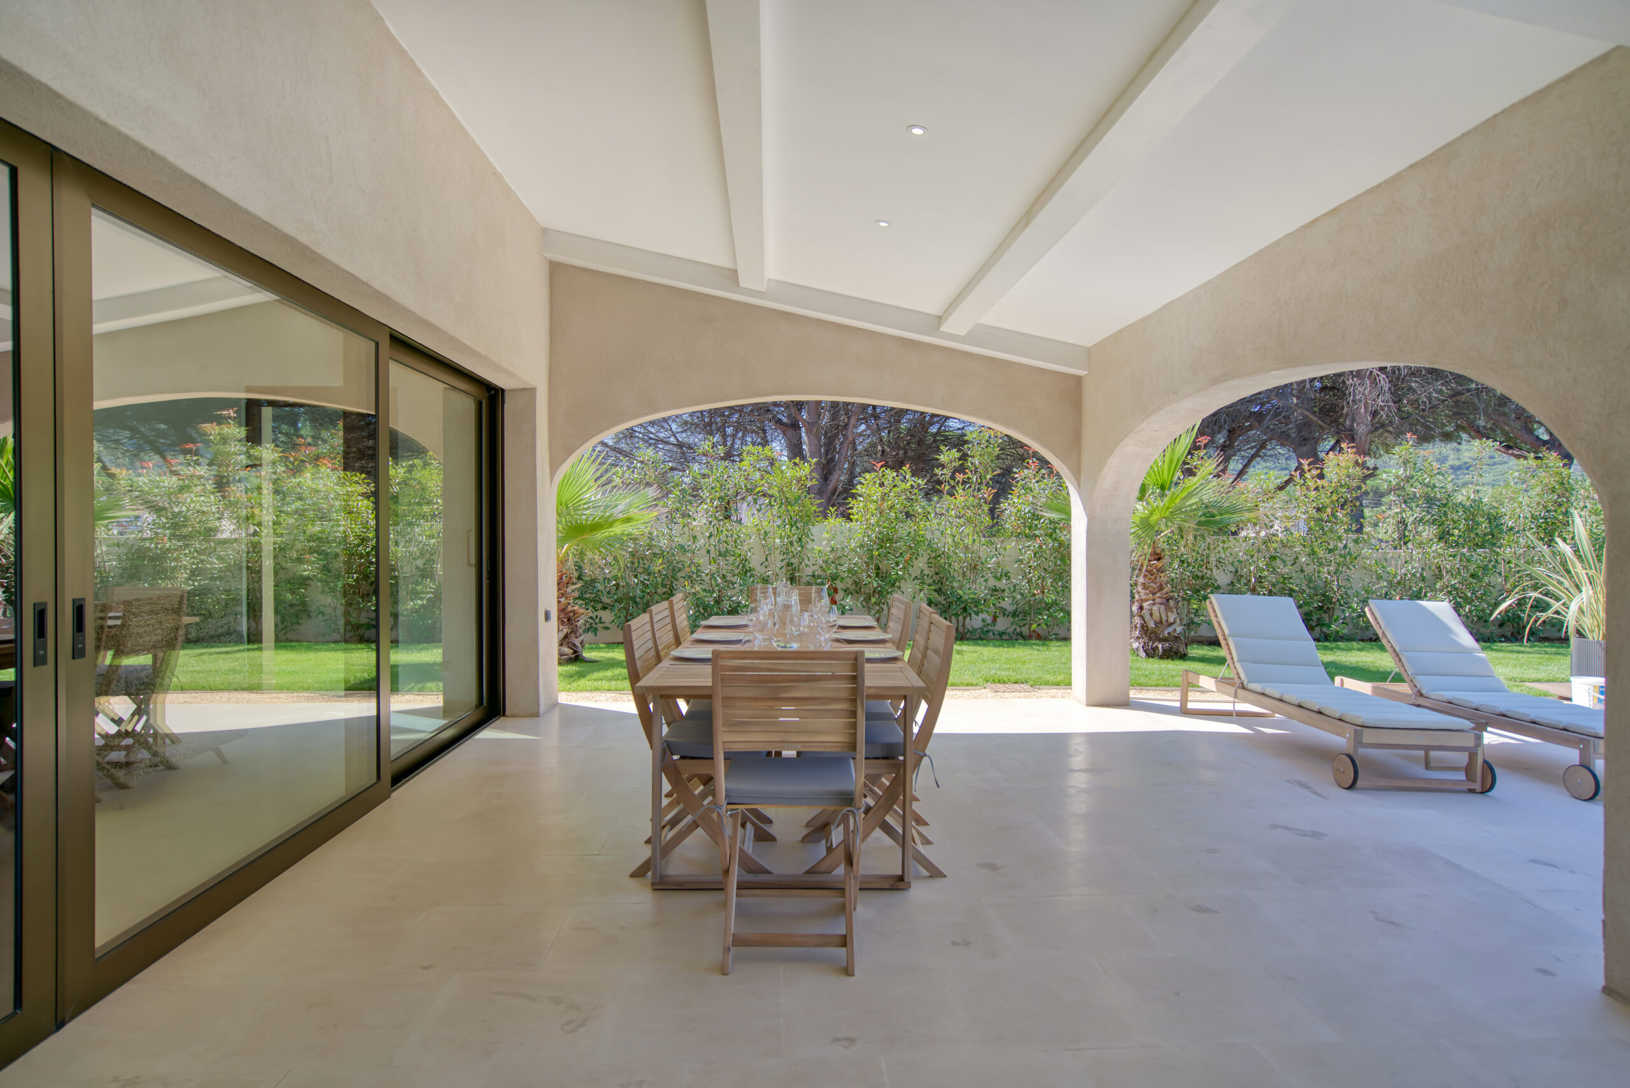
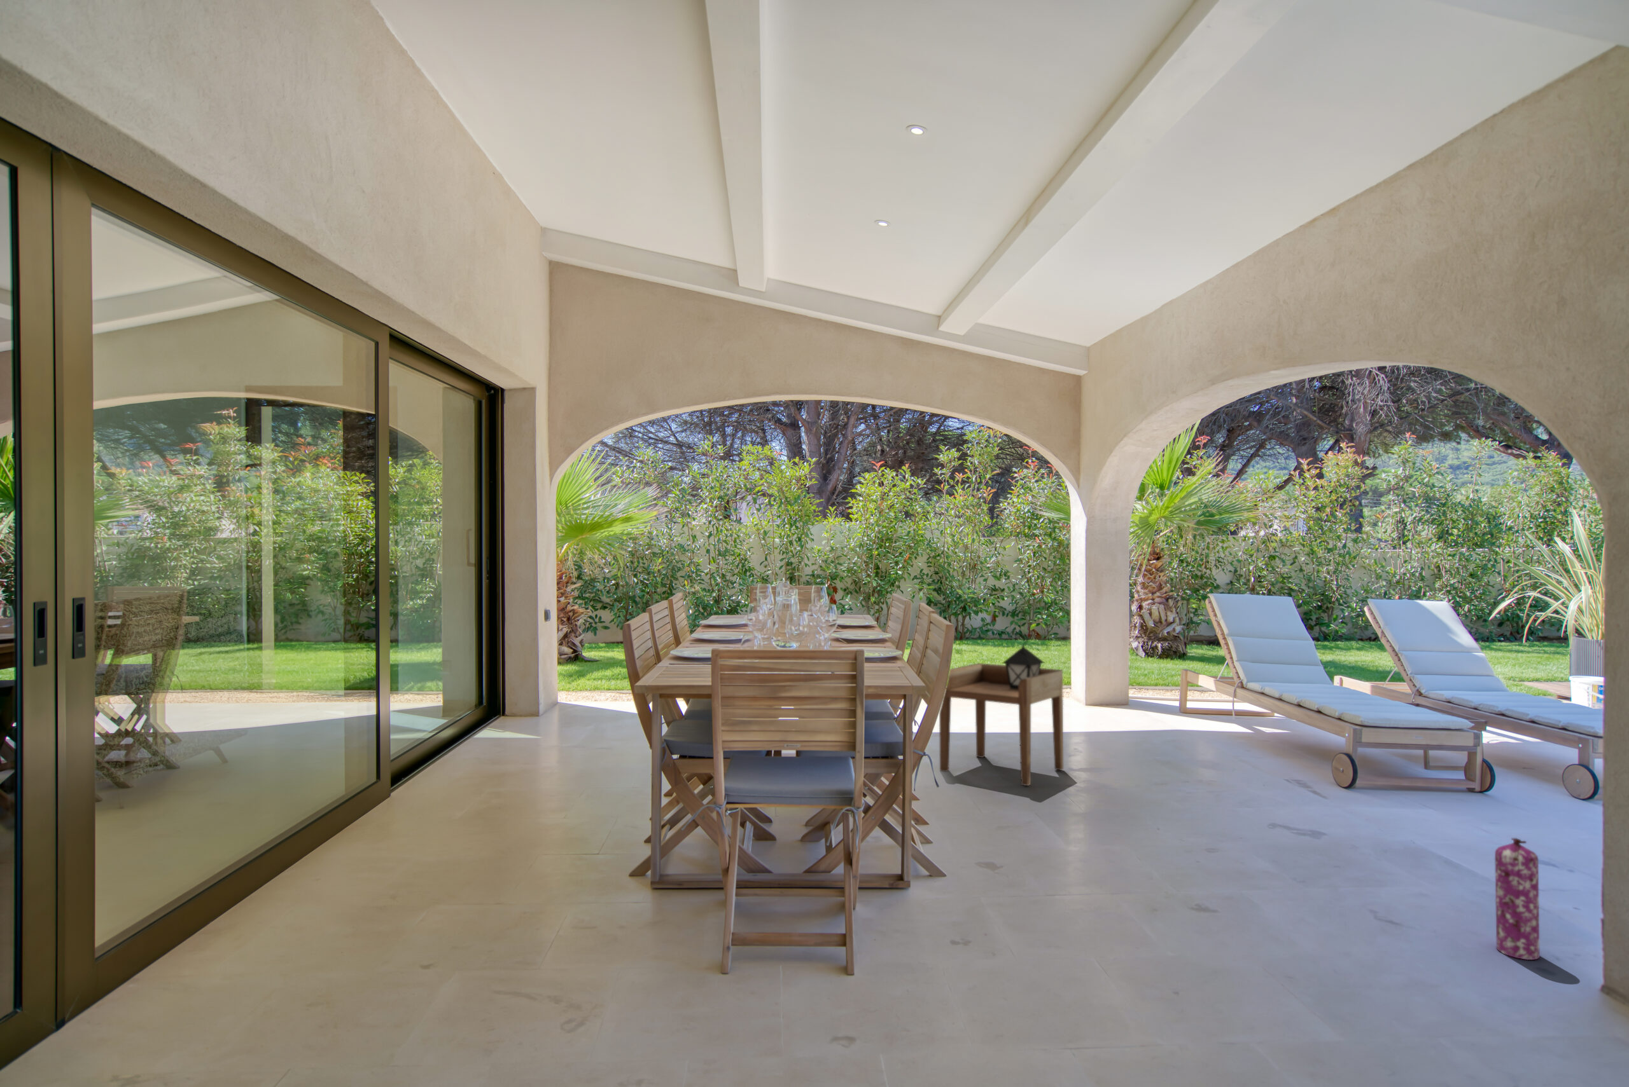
+ lantern (1023, 660)
+ side table (984, 721)
+ gas cylinder (1516, 895)
